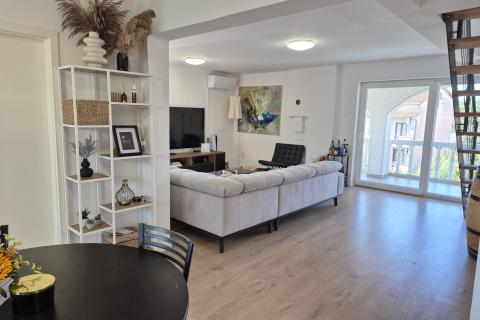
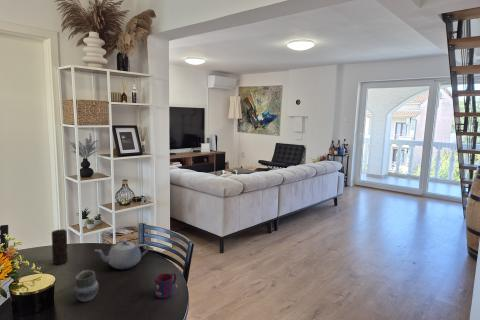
+ mug (167, 283)
+ candle (59, 246)
+ teapot (123, 252)
+ cup (86, 285)
